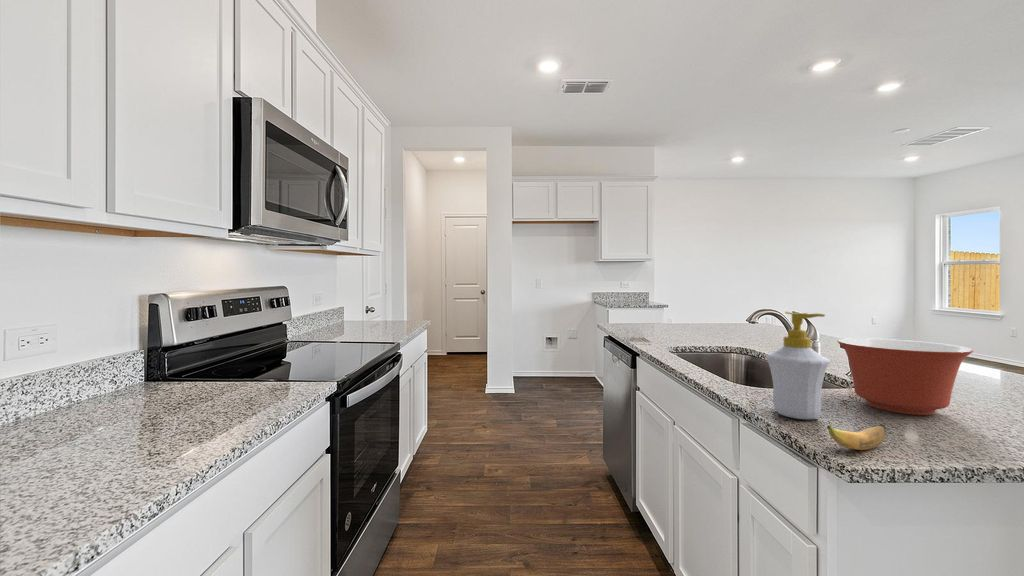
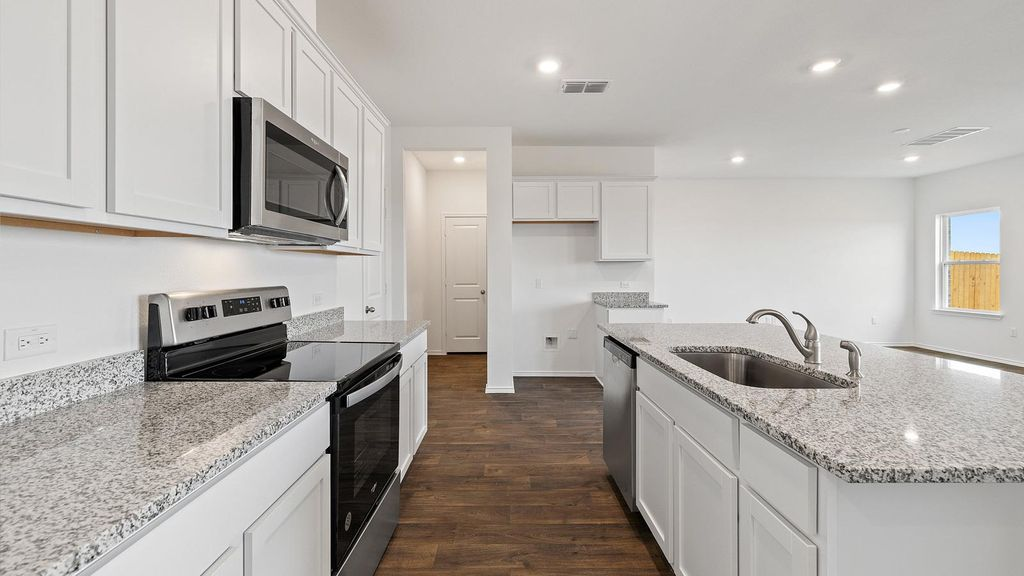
- banana (856, 433)
- mixing bowl (899, 375)
- soap bottle (796, 363)
